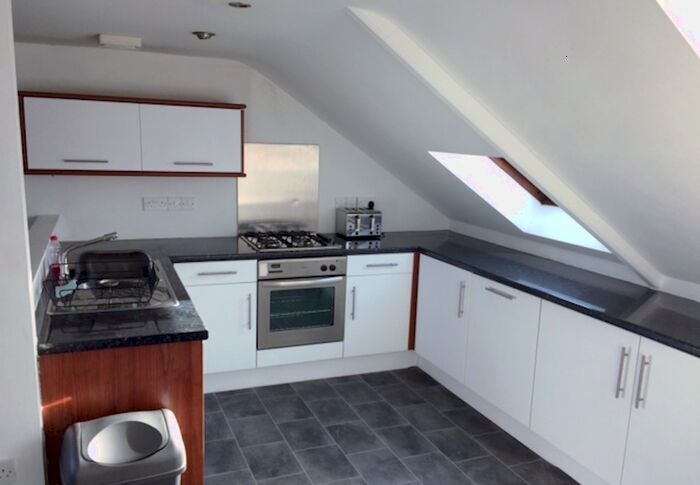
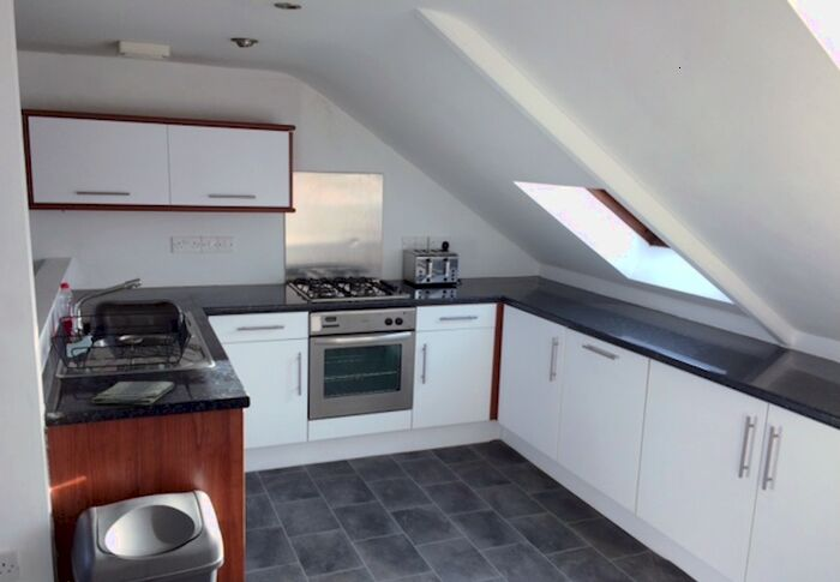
+ dish towel (134, 390)
